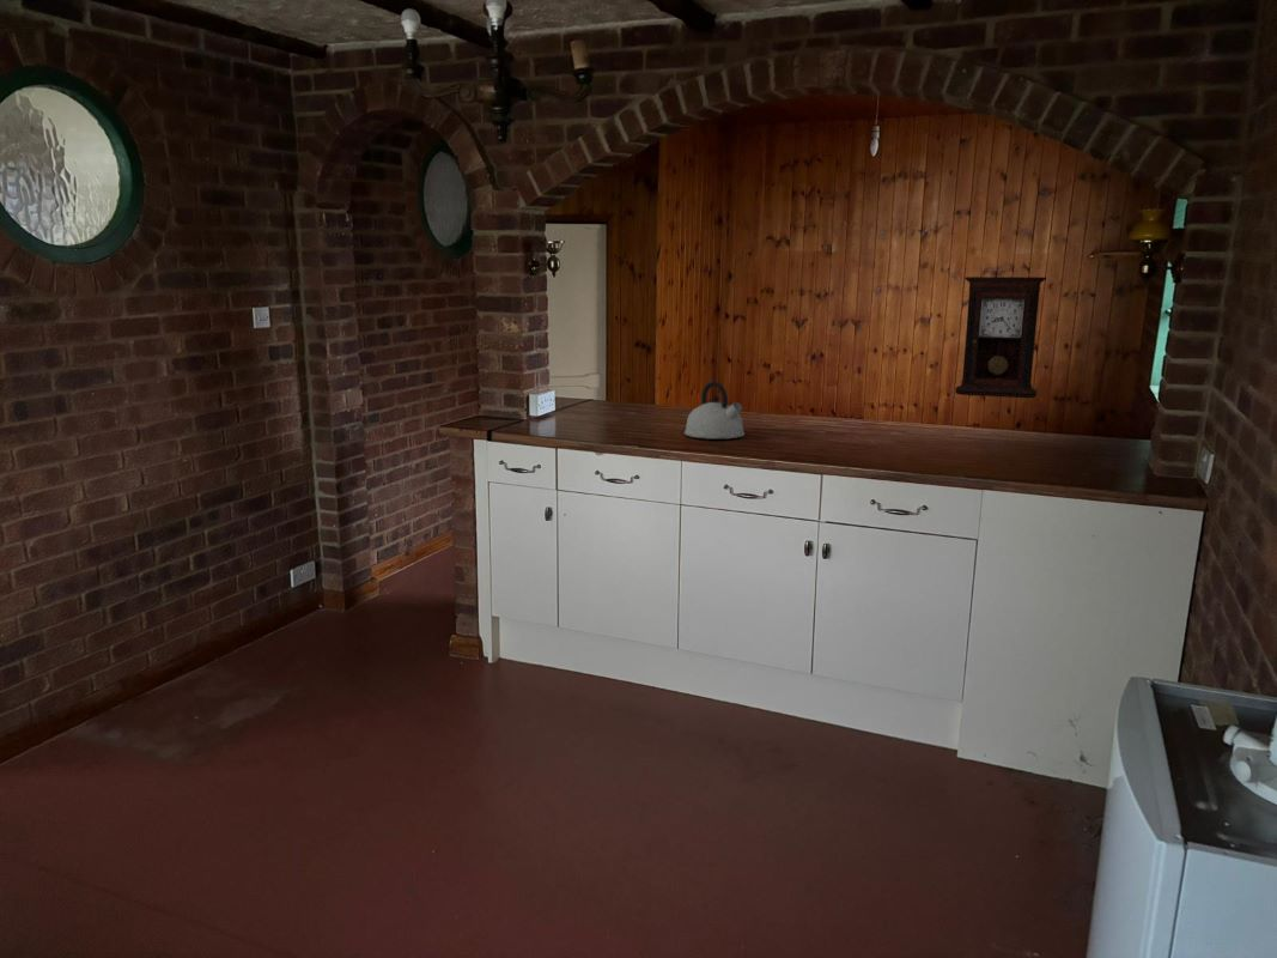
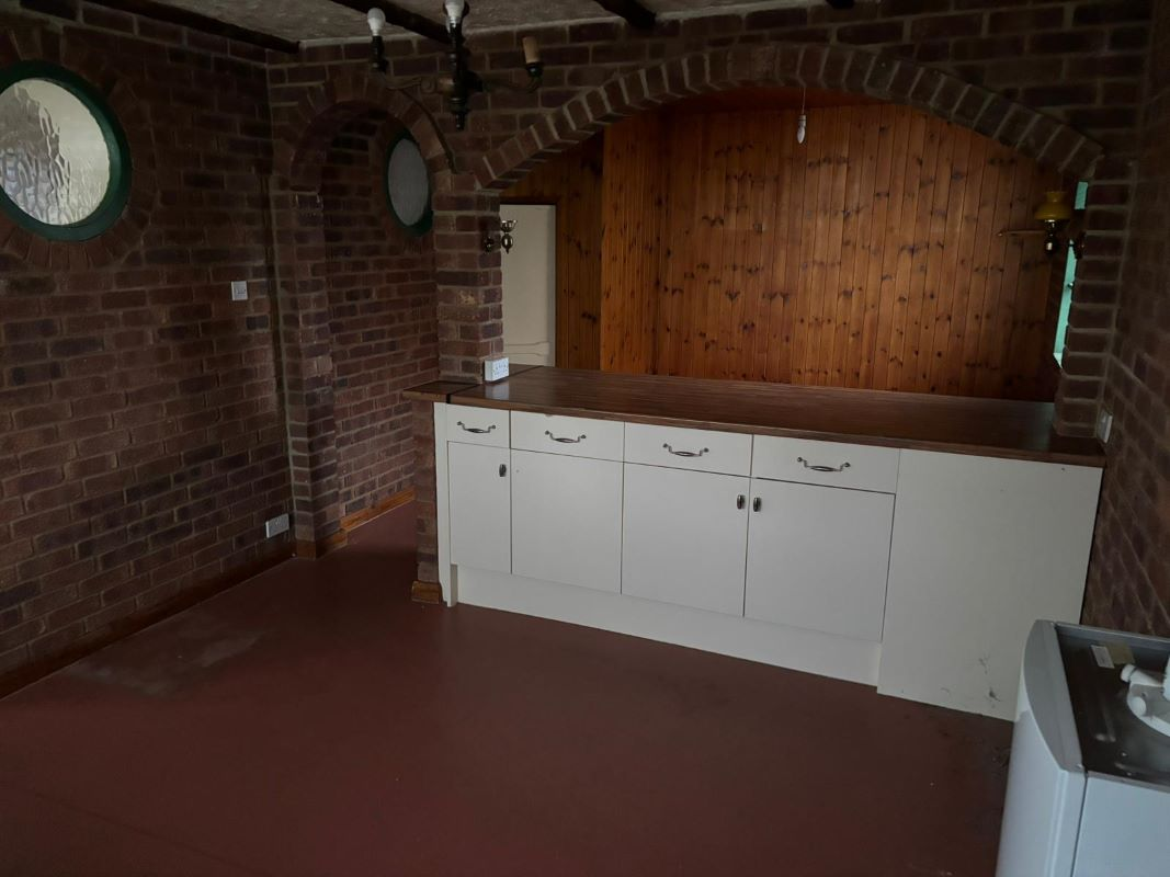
- pendulum clock (999, 336)
- kettle (716, 408)
